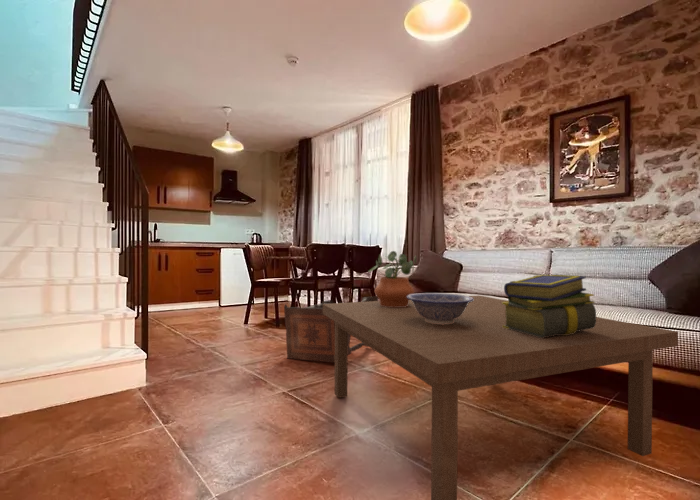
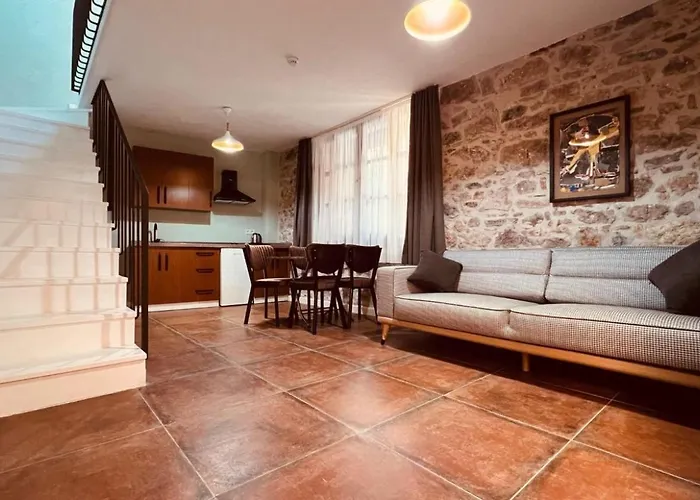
- decorative bowl (439, 308)
- side table (333, 325)
- coffee table (466, 367)
- stack of books (547, 302)
- potted plant (390, 277)
